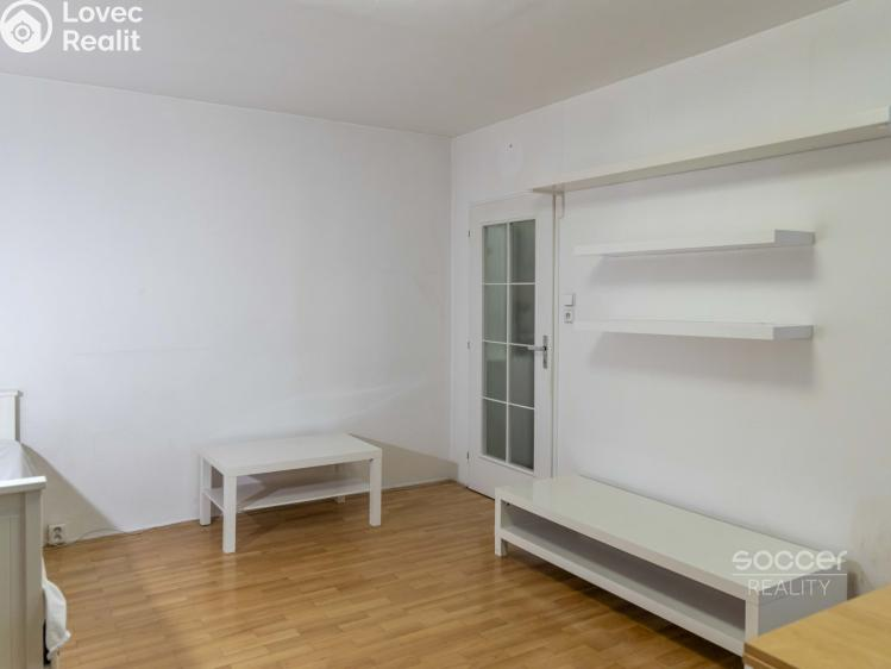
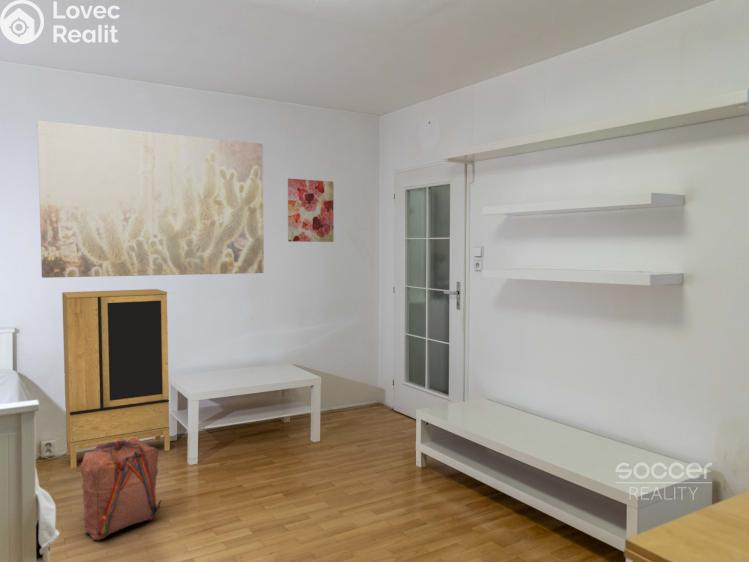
+ backpack (122, 483)
+ wall art (161, 204)
+ cabinet (117, 372)
+ wall art (311, 211)
